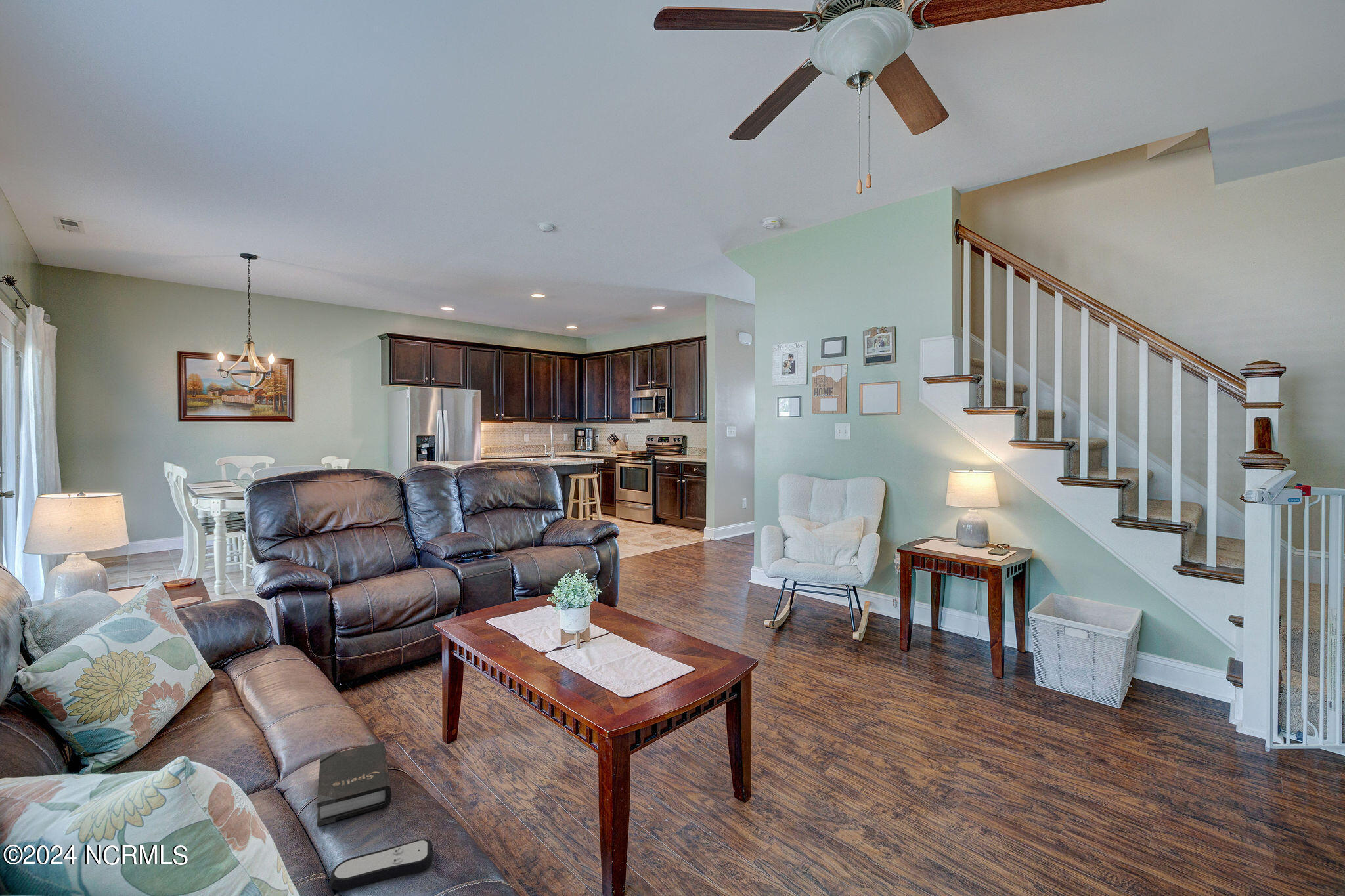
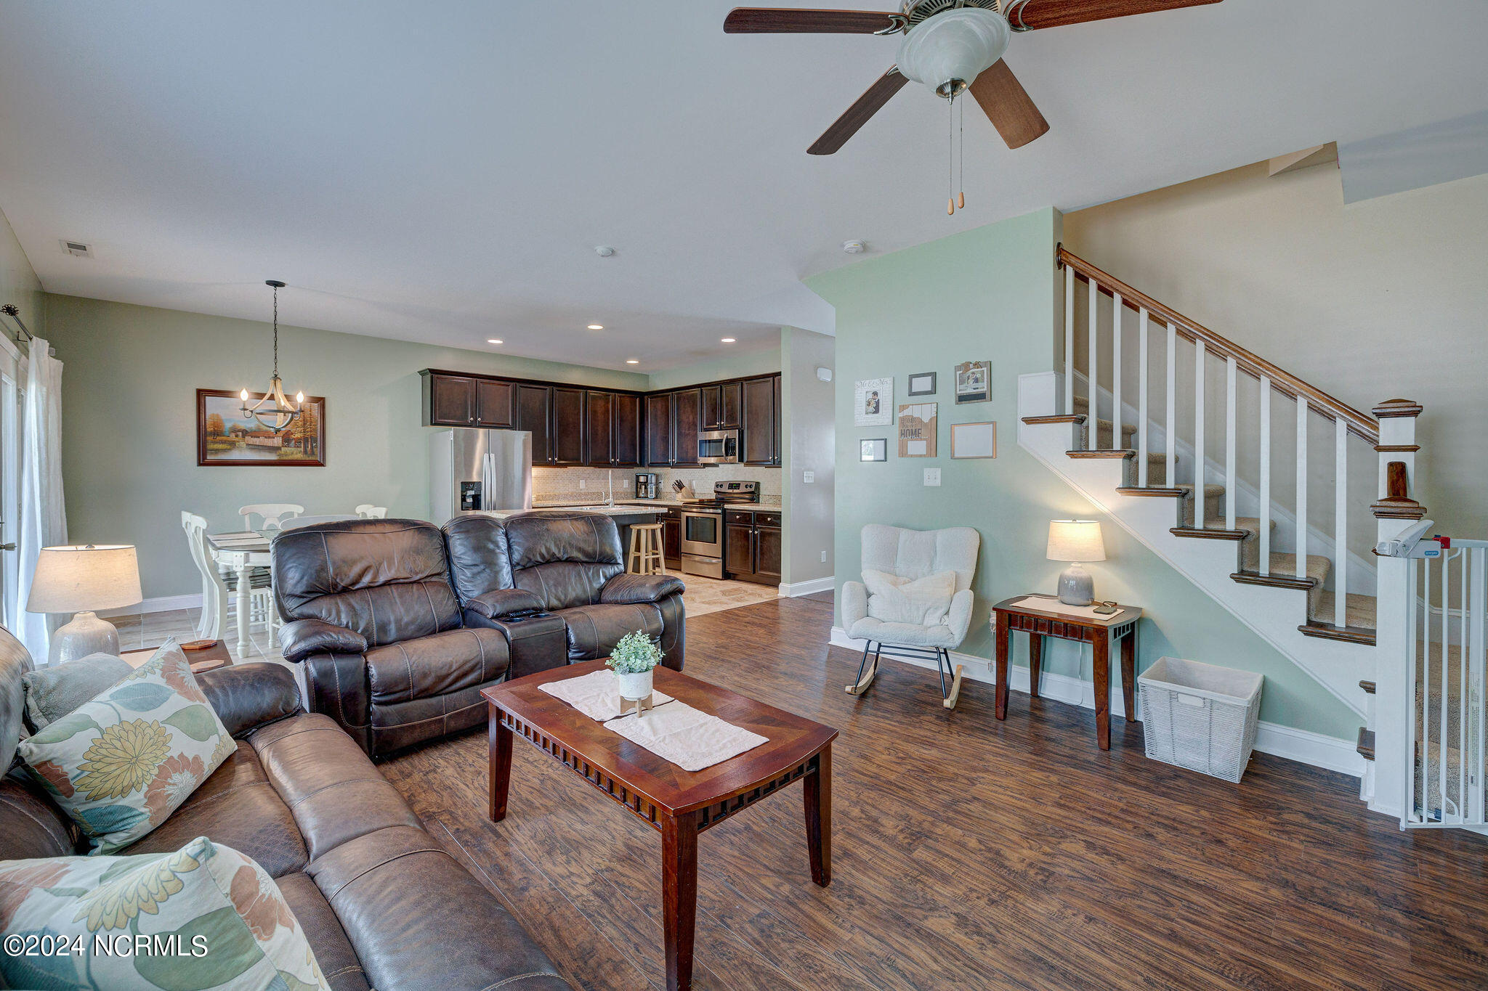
- hardback book (354, 779)
- remote control (383, 864)
